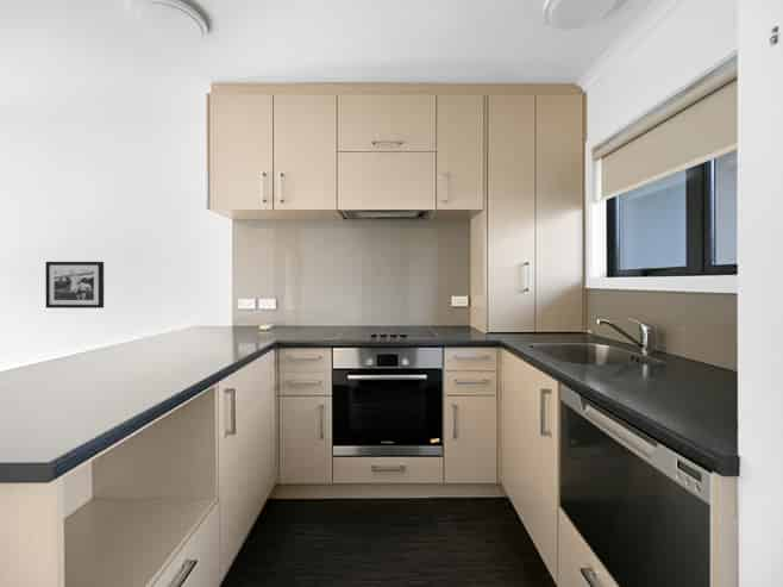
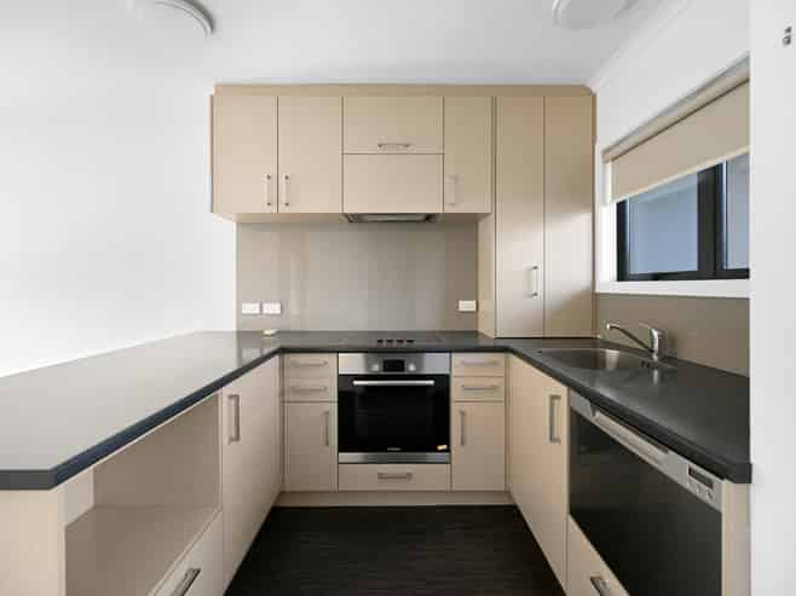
- picture frame (74, 285)
